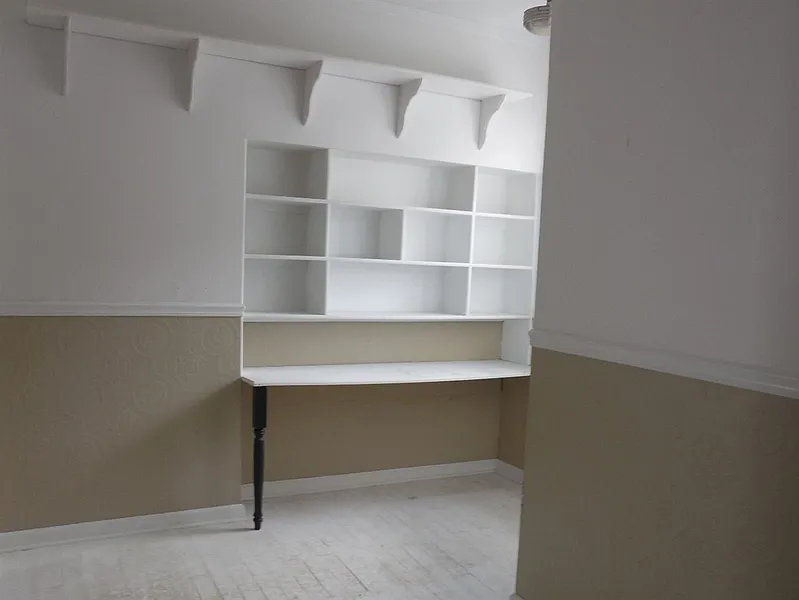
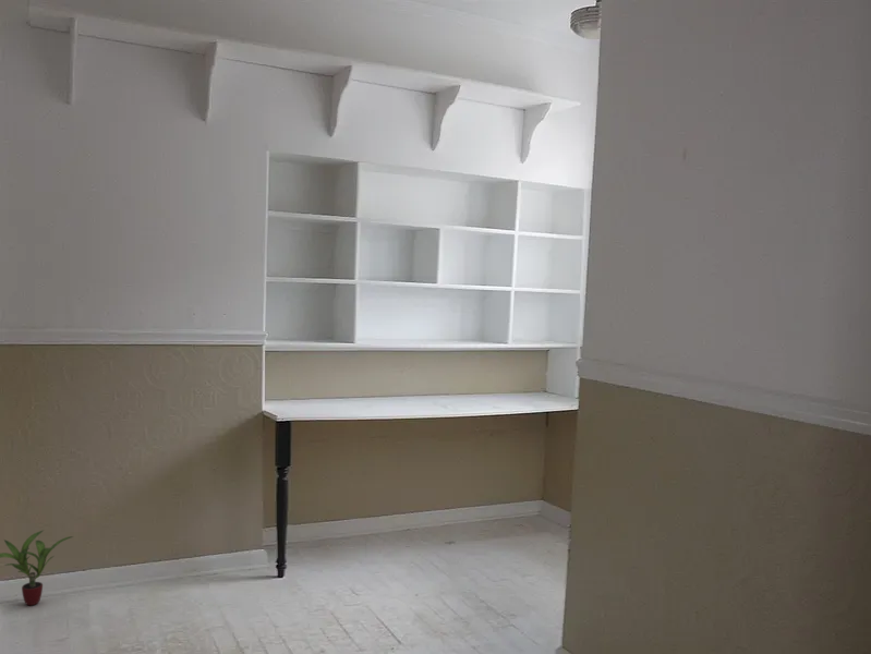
+ potted plant (34, 572)
